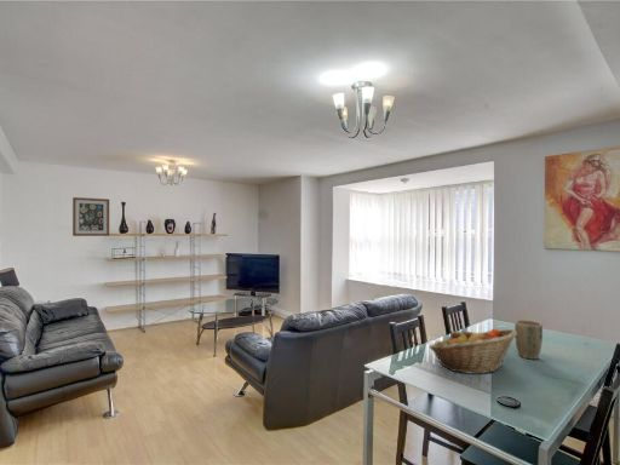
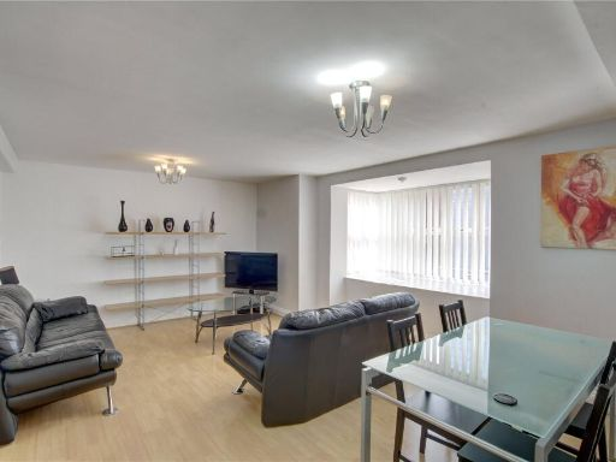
- plant pot (528, 339)
- fruit basket (472, 345)
- wall art (91, 217)
